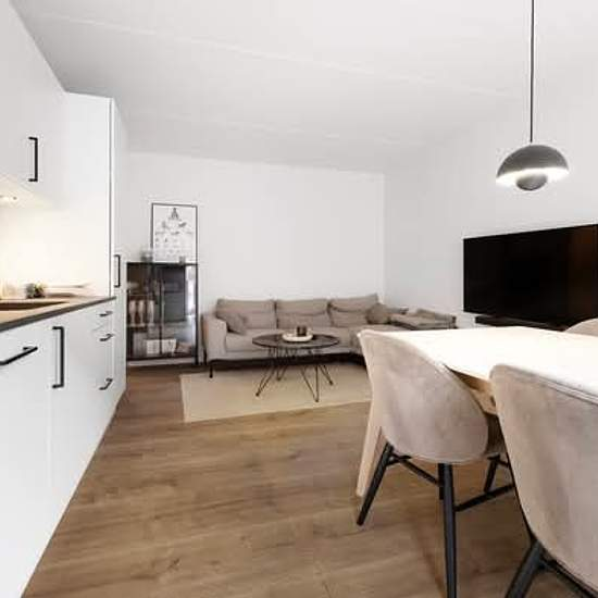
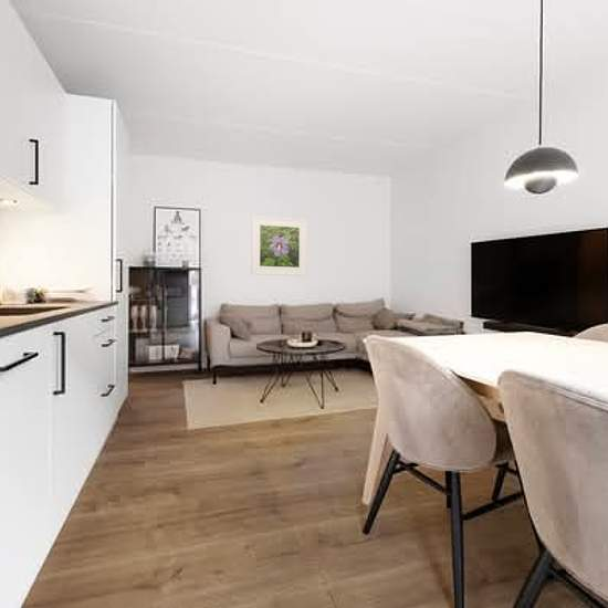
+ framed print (280, 247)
